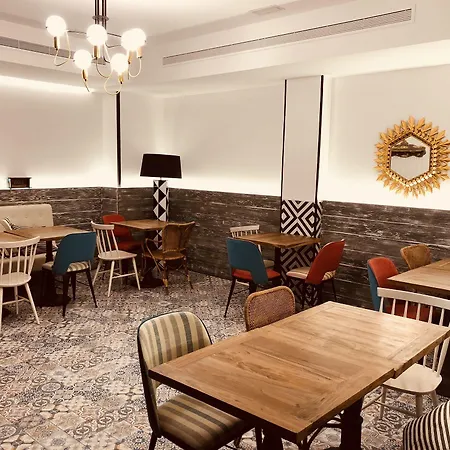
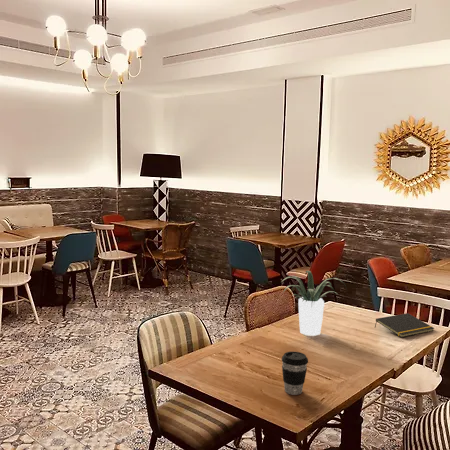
+ notepad (404, 324)
+ coffee cup (294, 373)
+ potted plant (312, 304)
